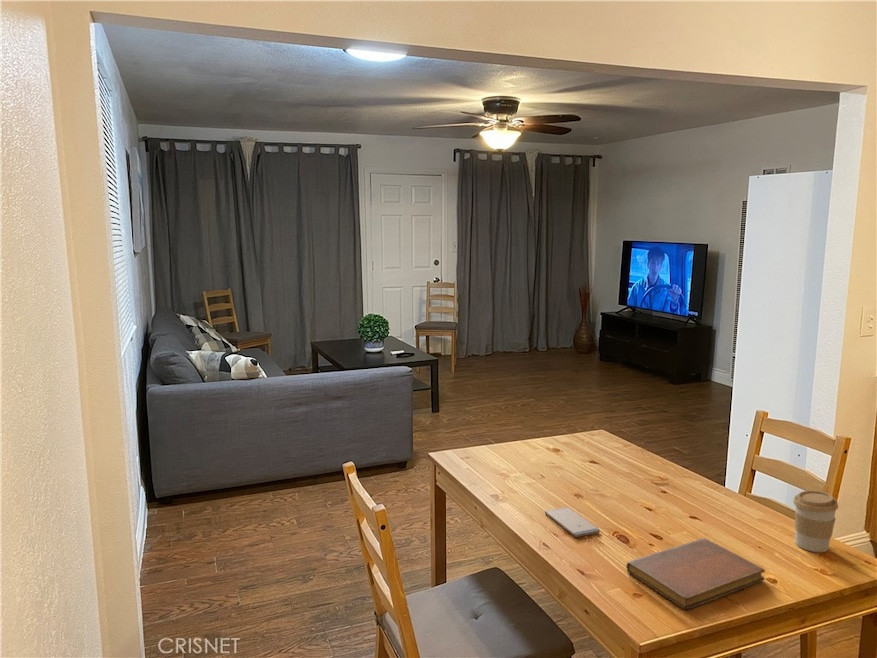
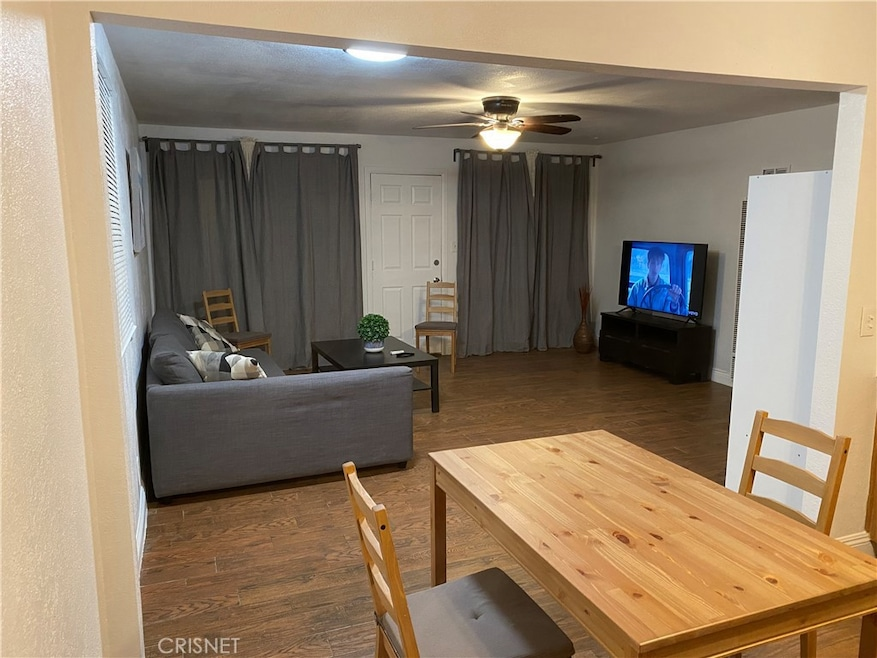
- coffee cup (813, 520)
- notebook (694, 570)
- smartphone (571, 521)
